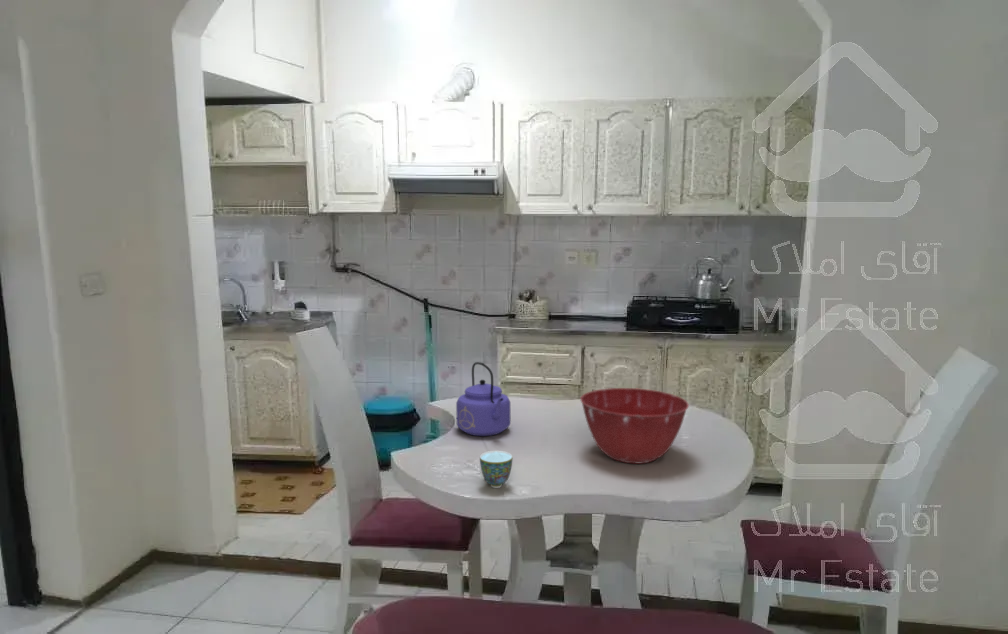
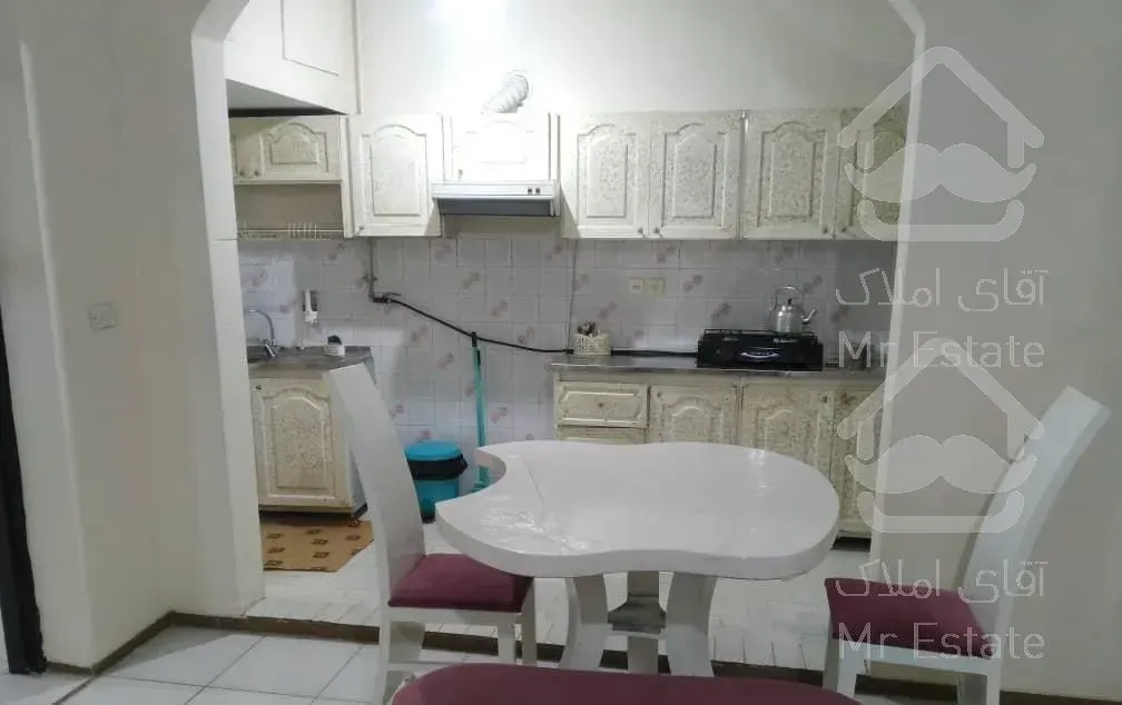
- kettle (486, 399)
- teacup (494, 466)
- mixing bowl (633, 427)
